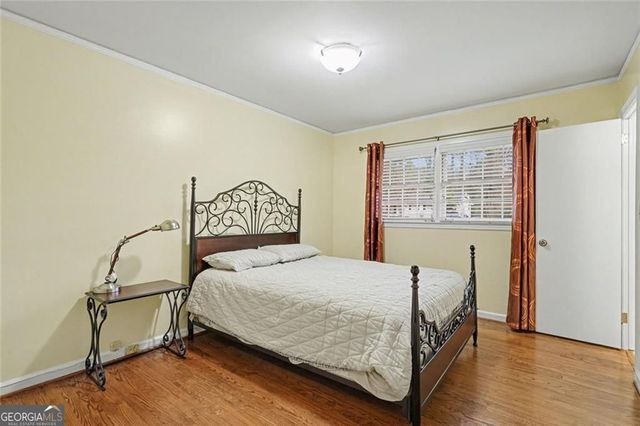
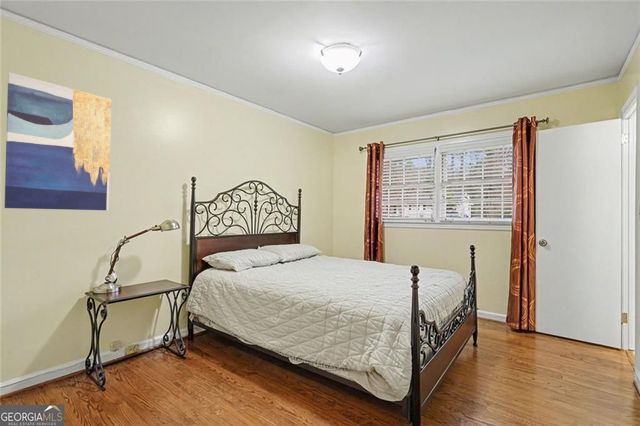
+ wall art (63, 148)
